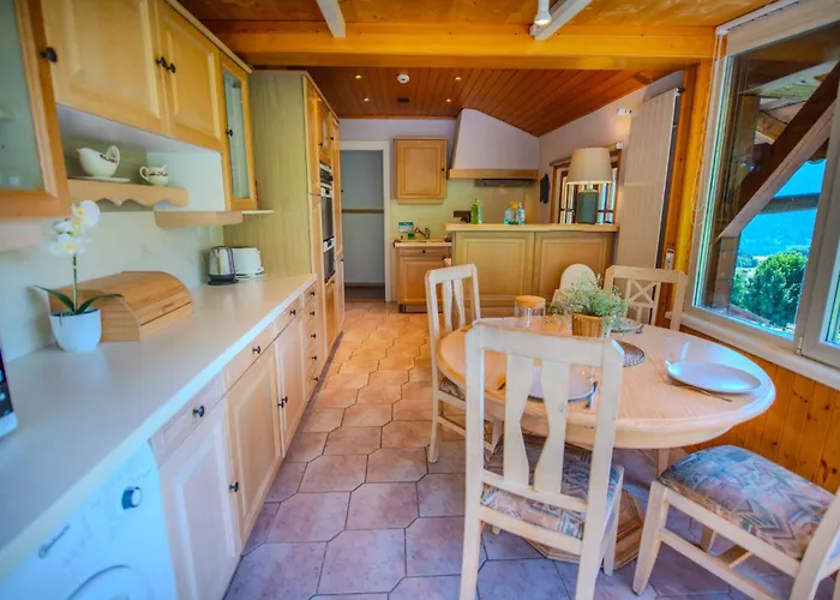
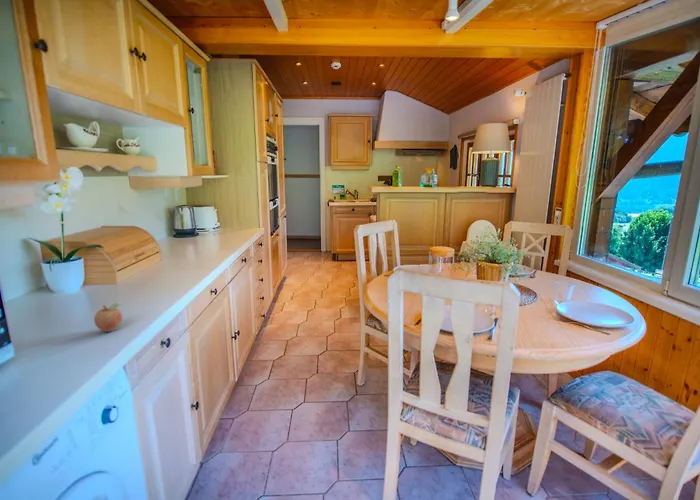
+ fruit (108, 317)
